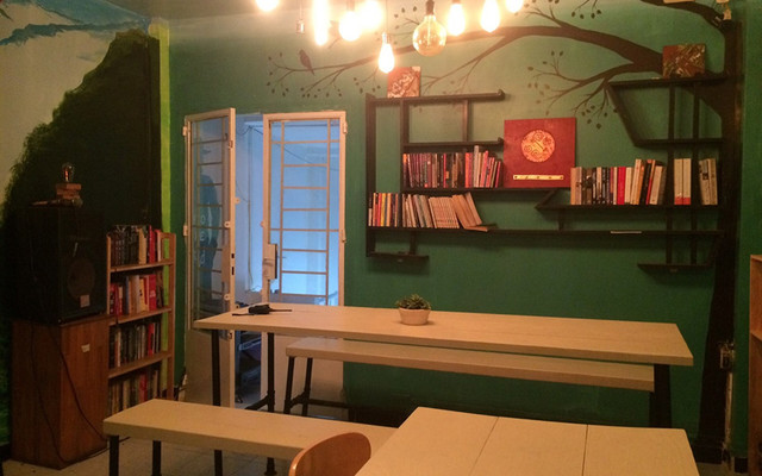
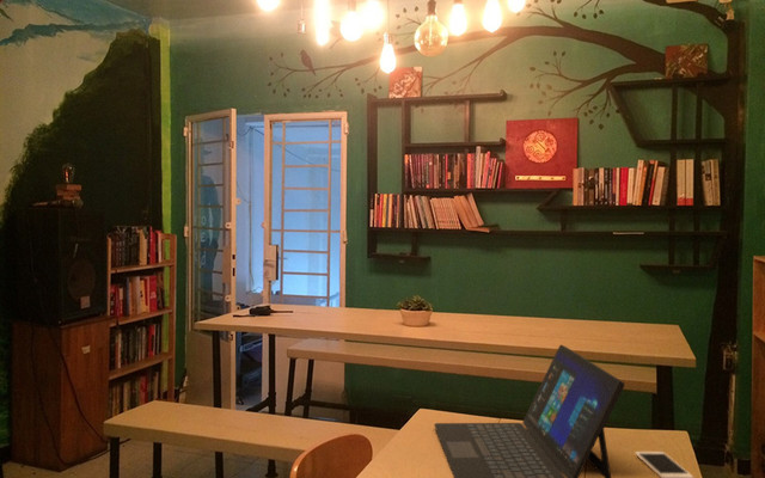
+ cell phone (662, 465)
+ laptop (527, 411)
